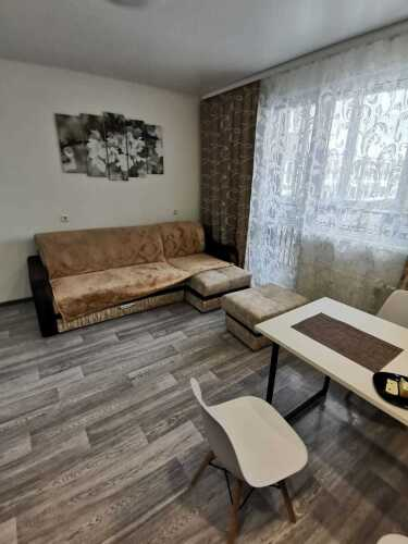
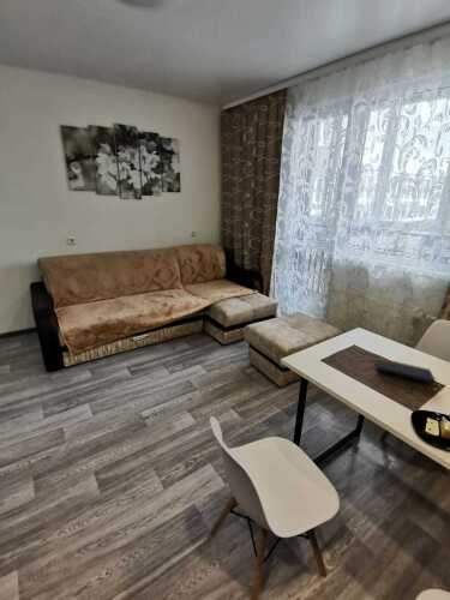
+ notepad (403, 368)
